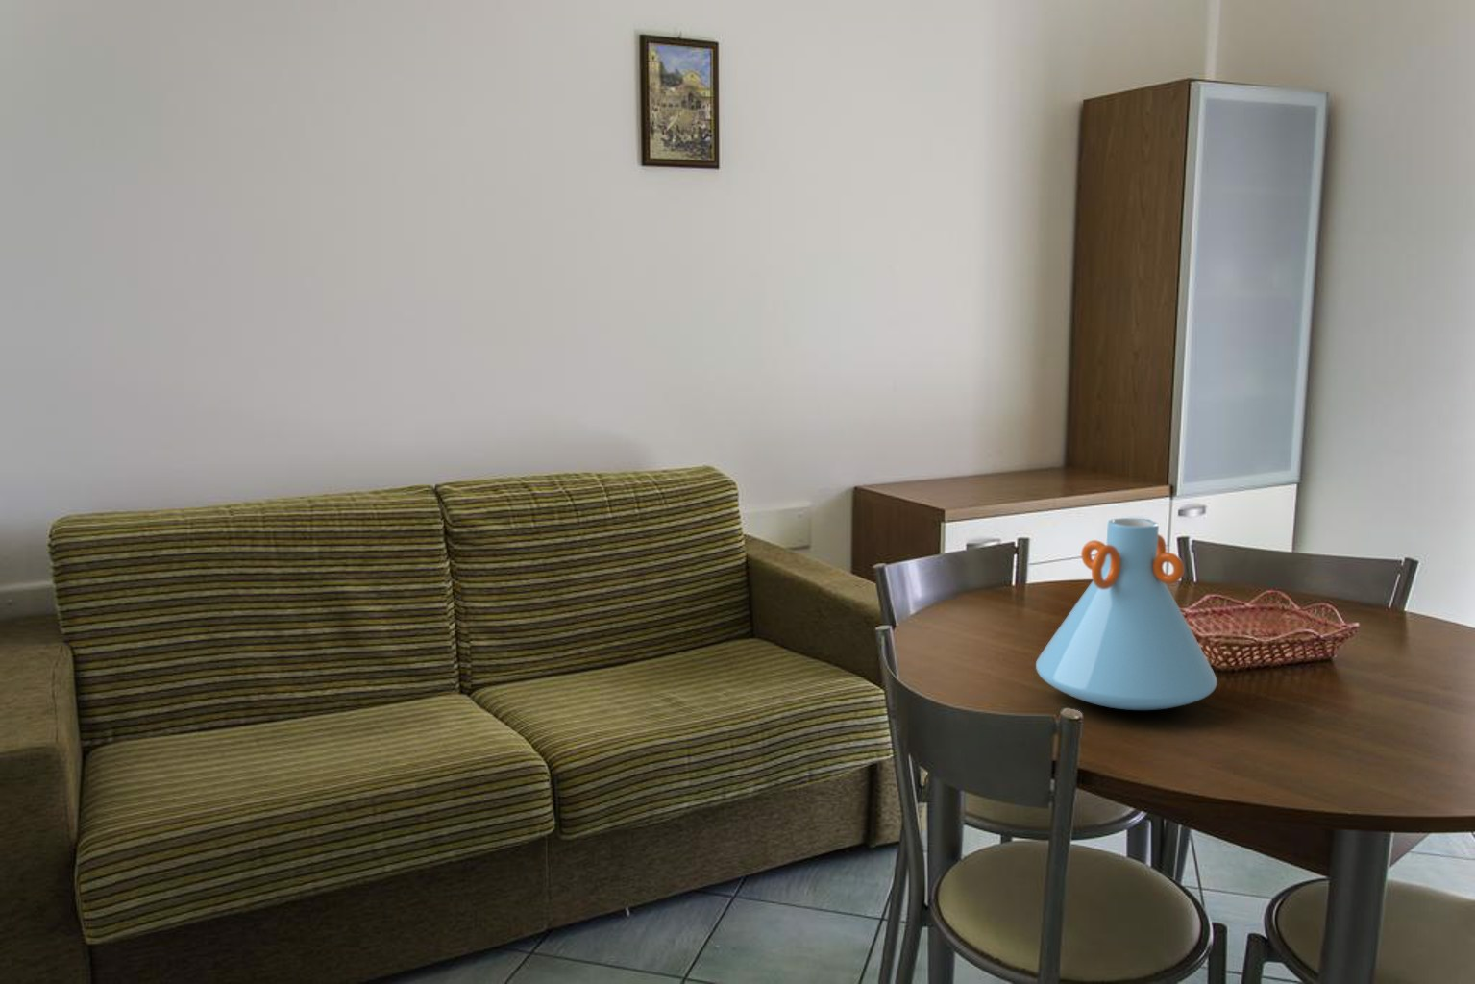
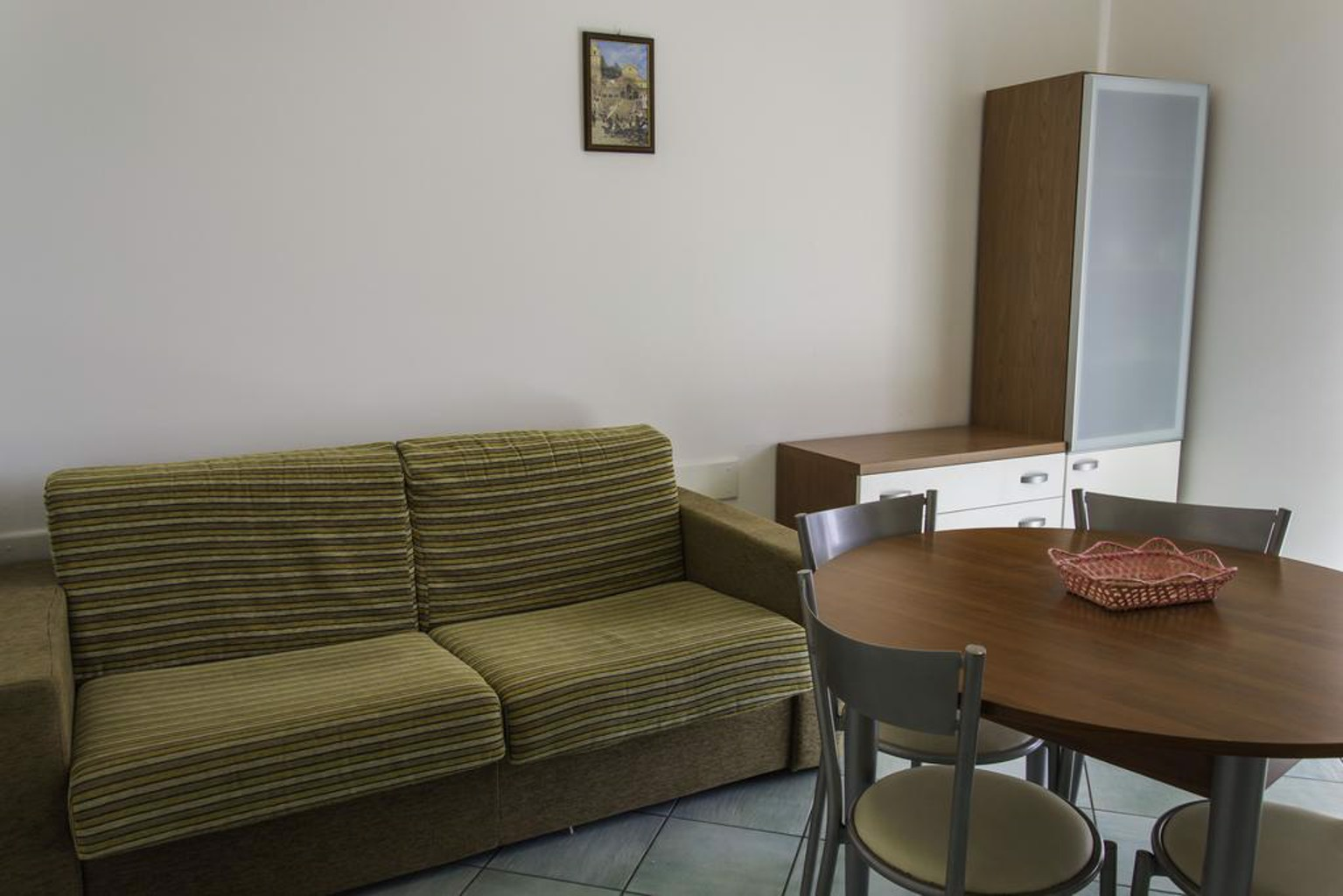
- vase (1127, 611)
